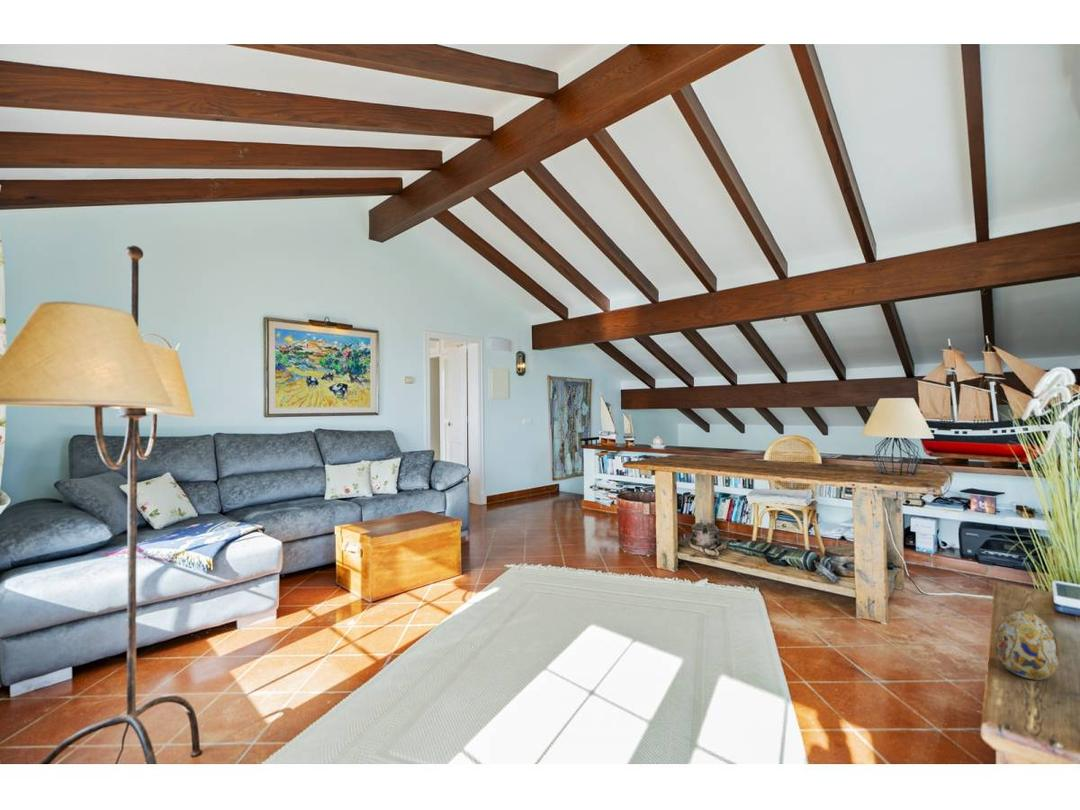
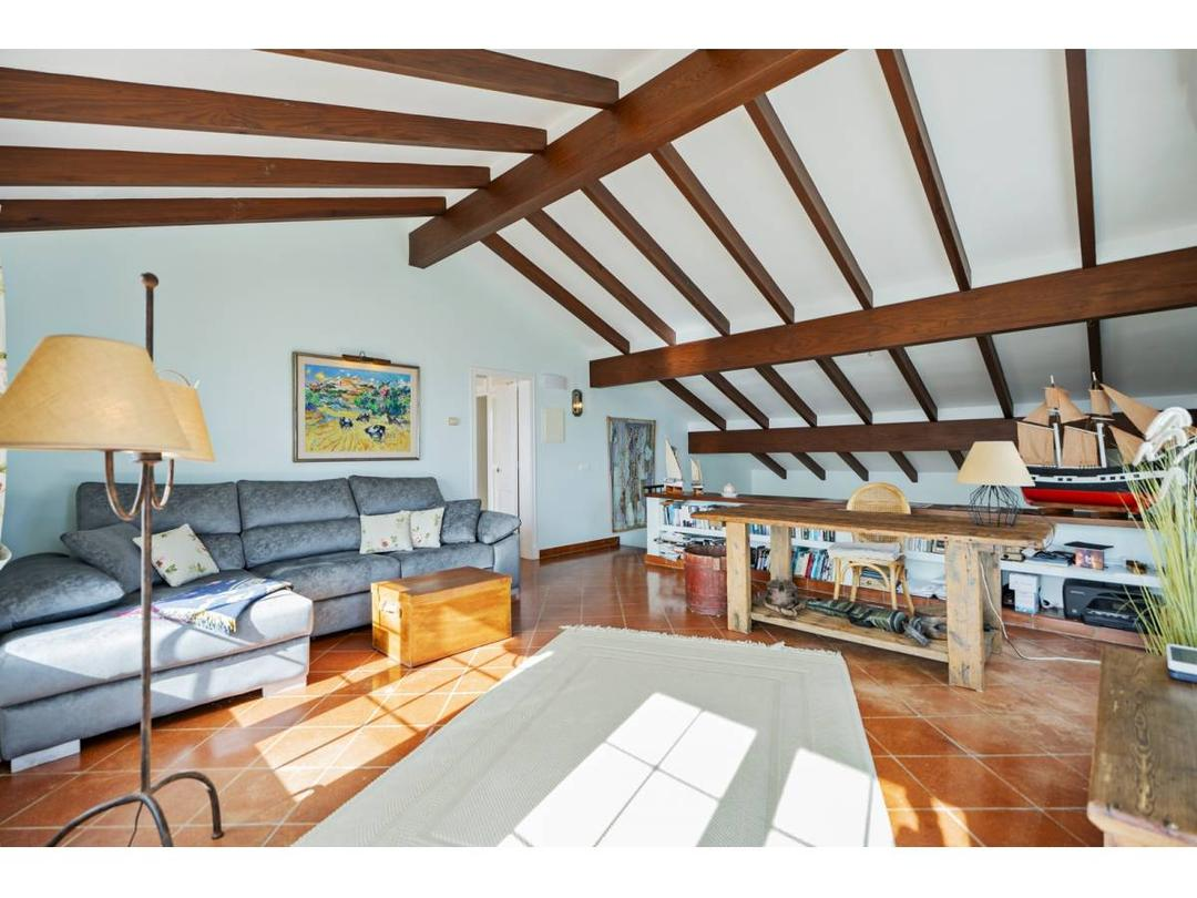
- decorative egg (1026, 642)
